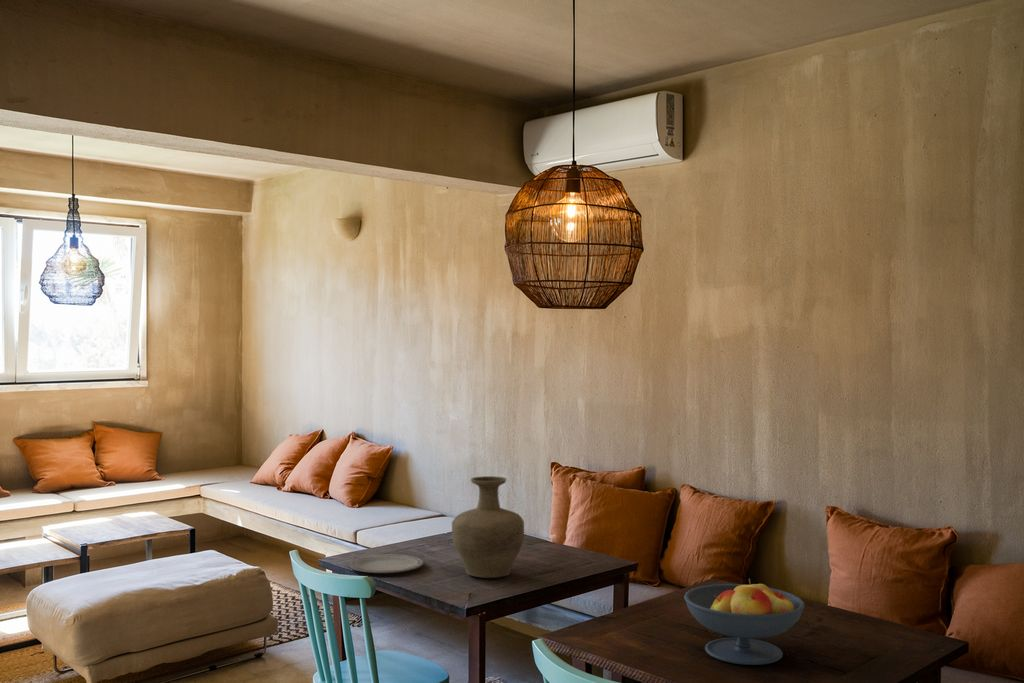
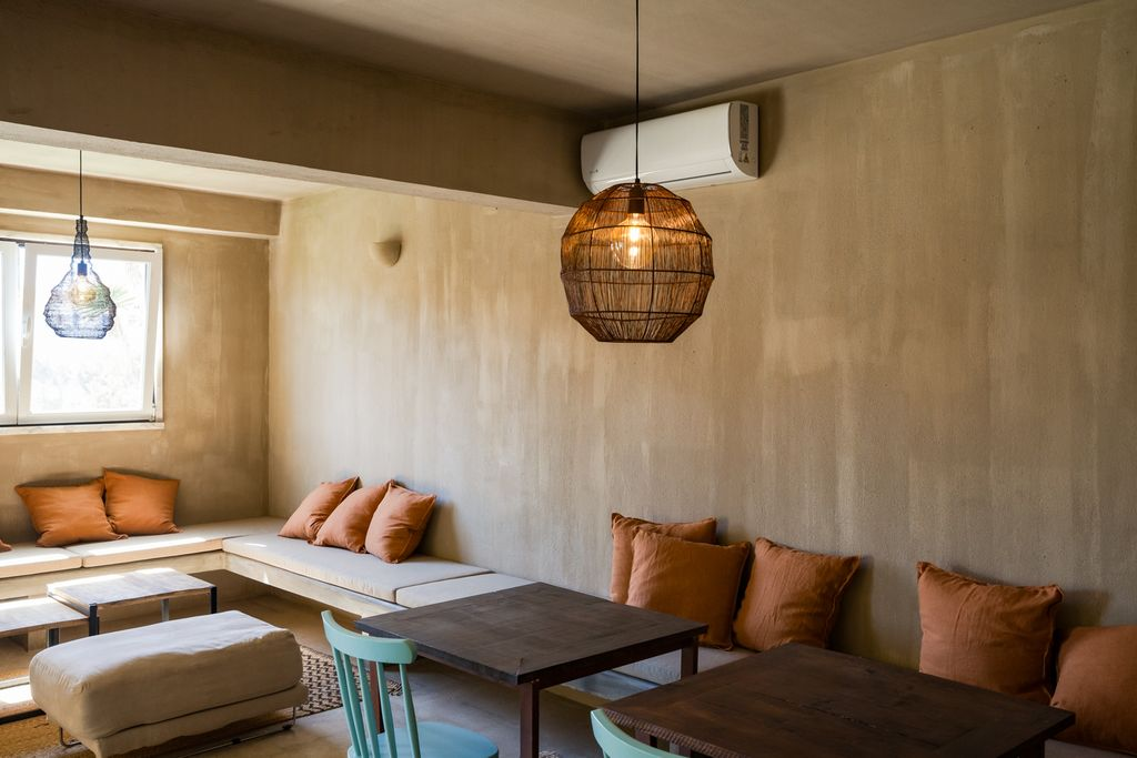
- vase (488, 526)
- fruit bowl (743, 616)
- plate (386, 564)
